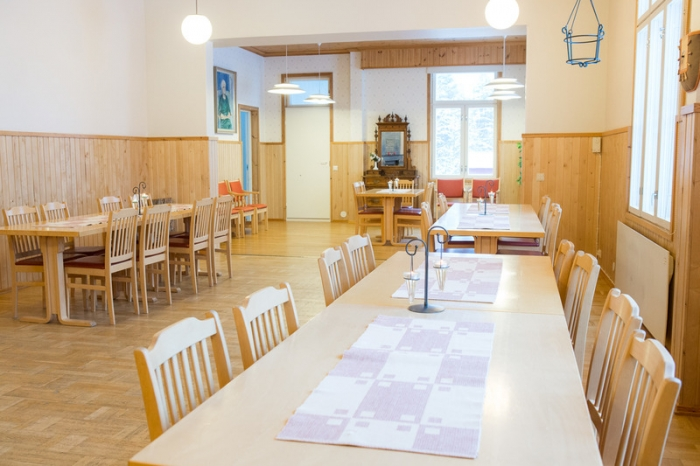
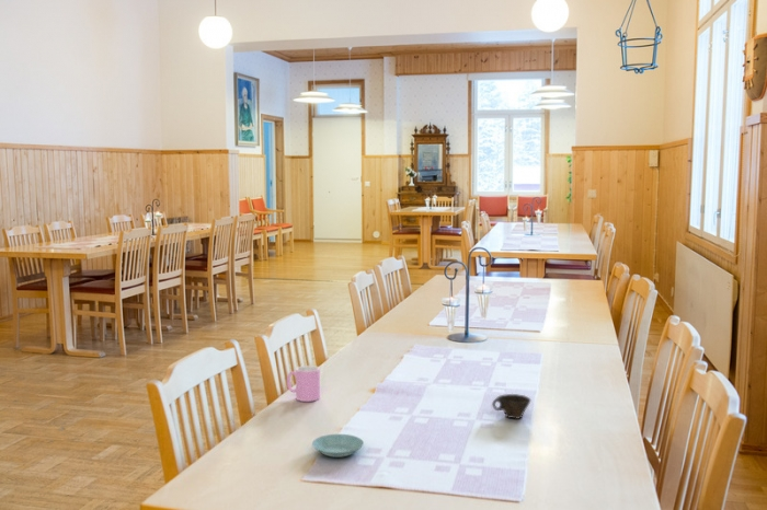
+ cup (511, 406)
+ saucer (337, 447)
+ cup (302, 382)
